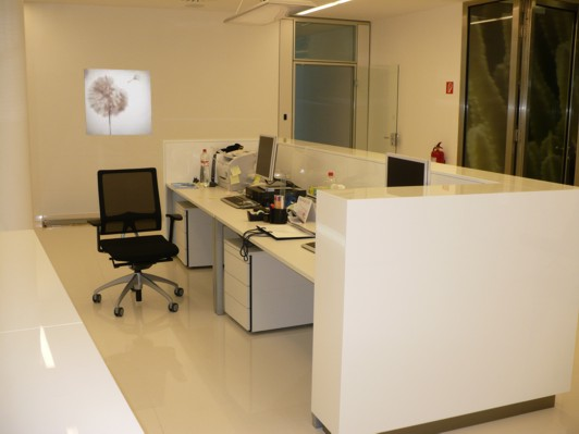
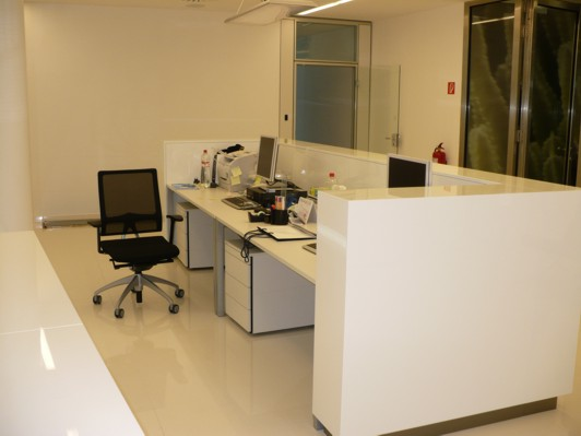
- wall art (118, 102)
